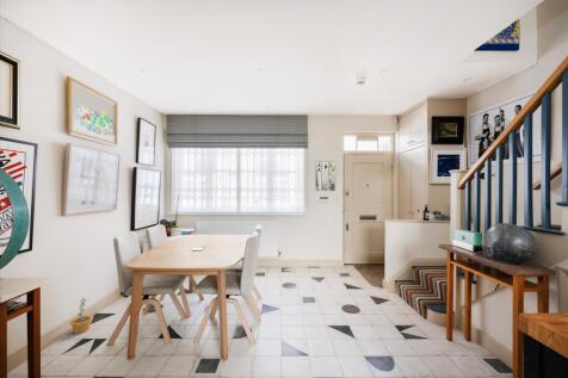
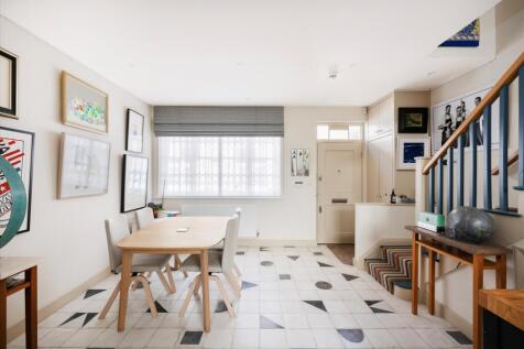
- potted plant (81, 314)
